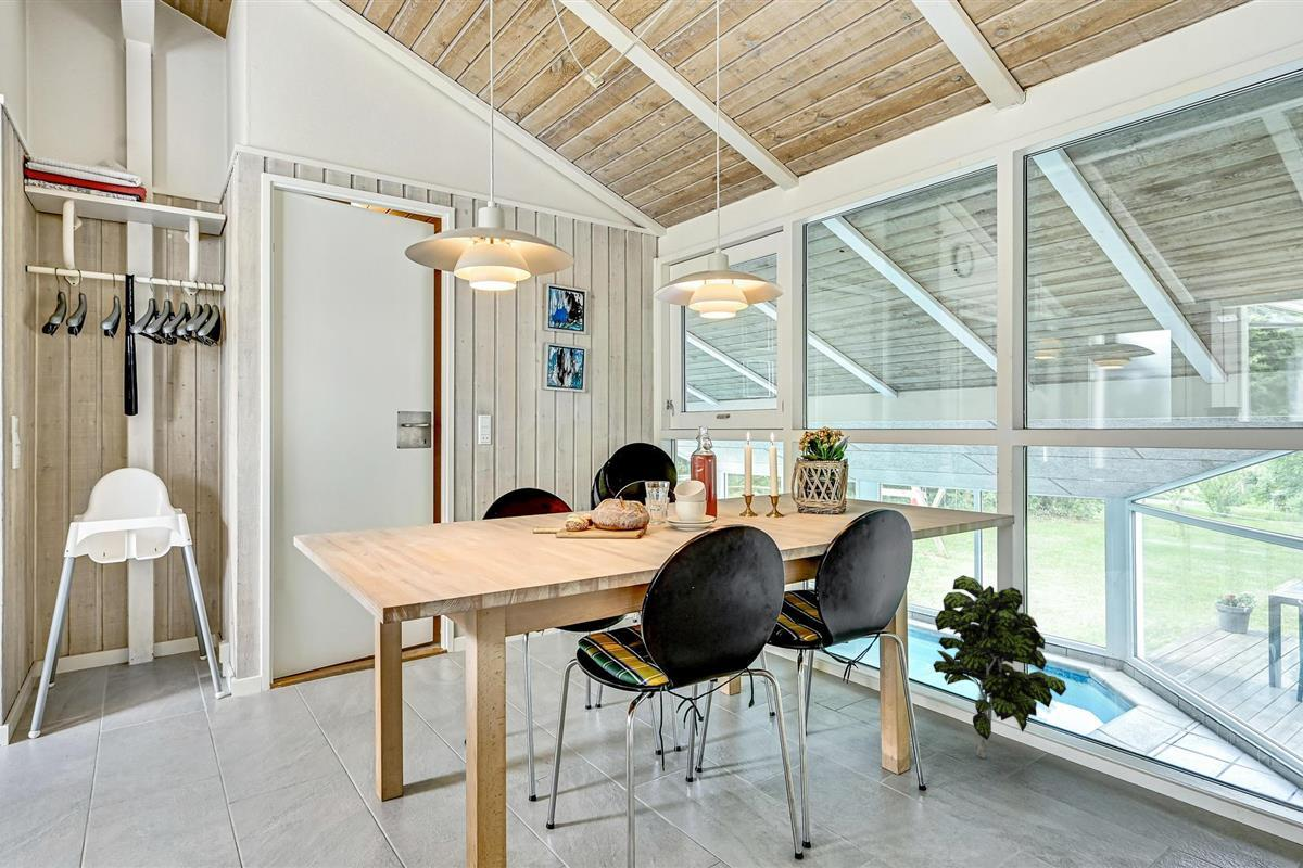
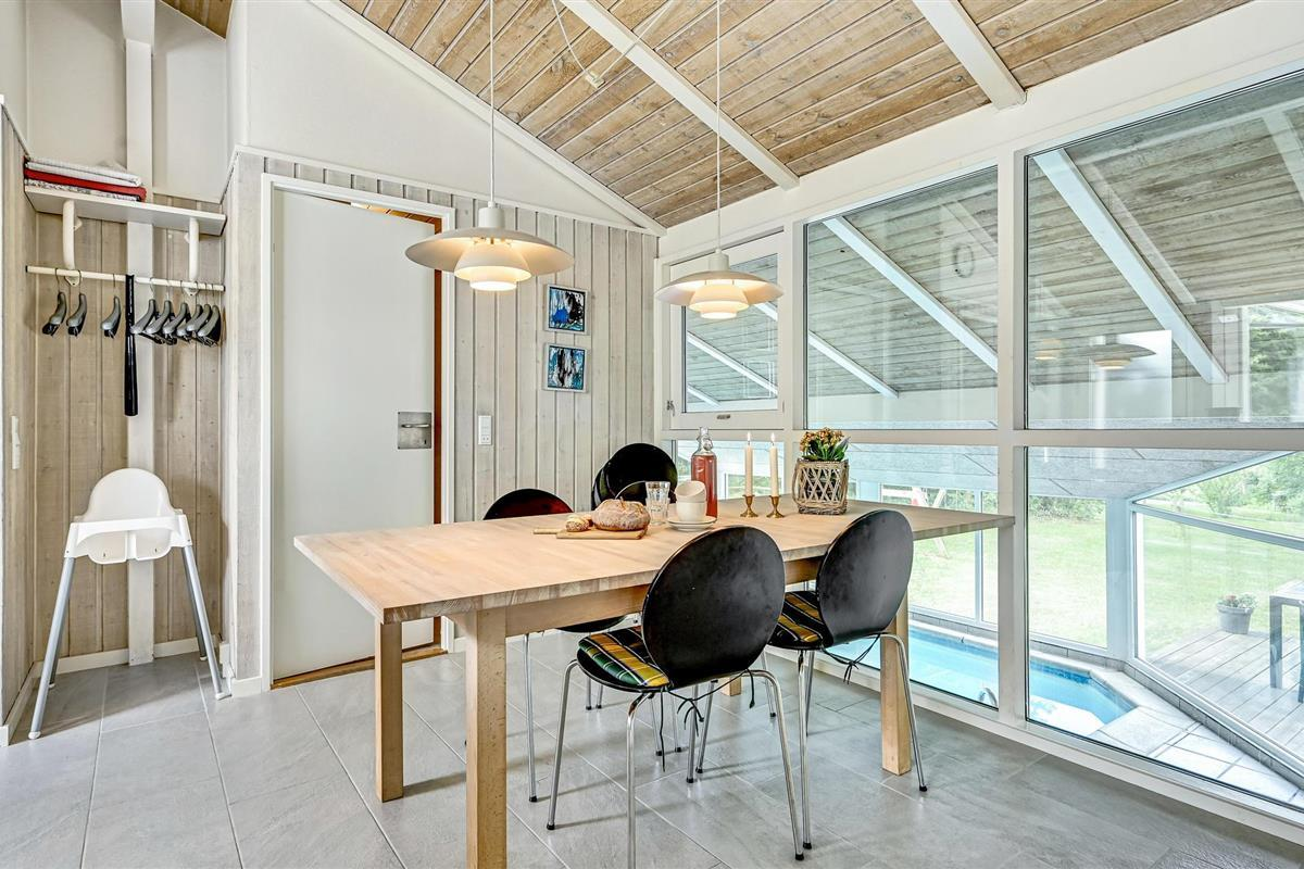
- indoor plant (994, 667)
